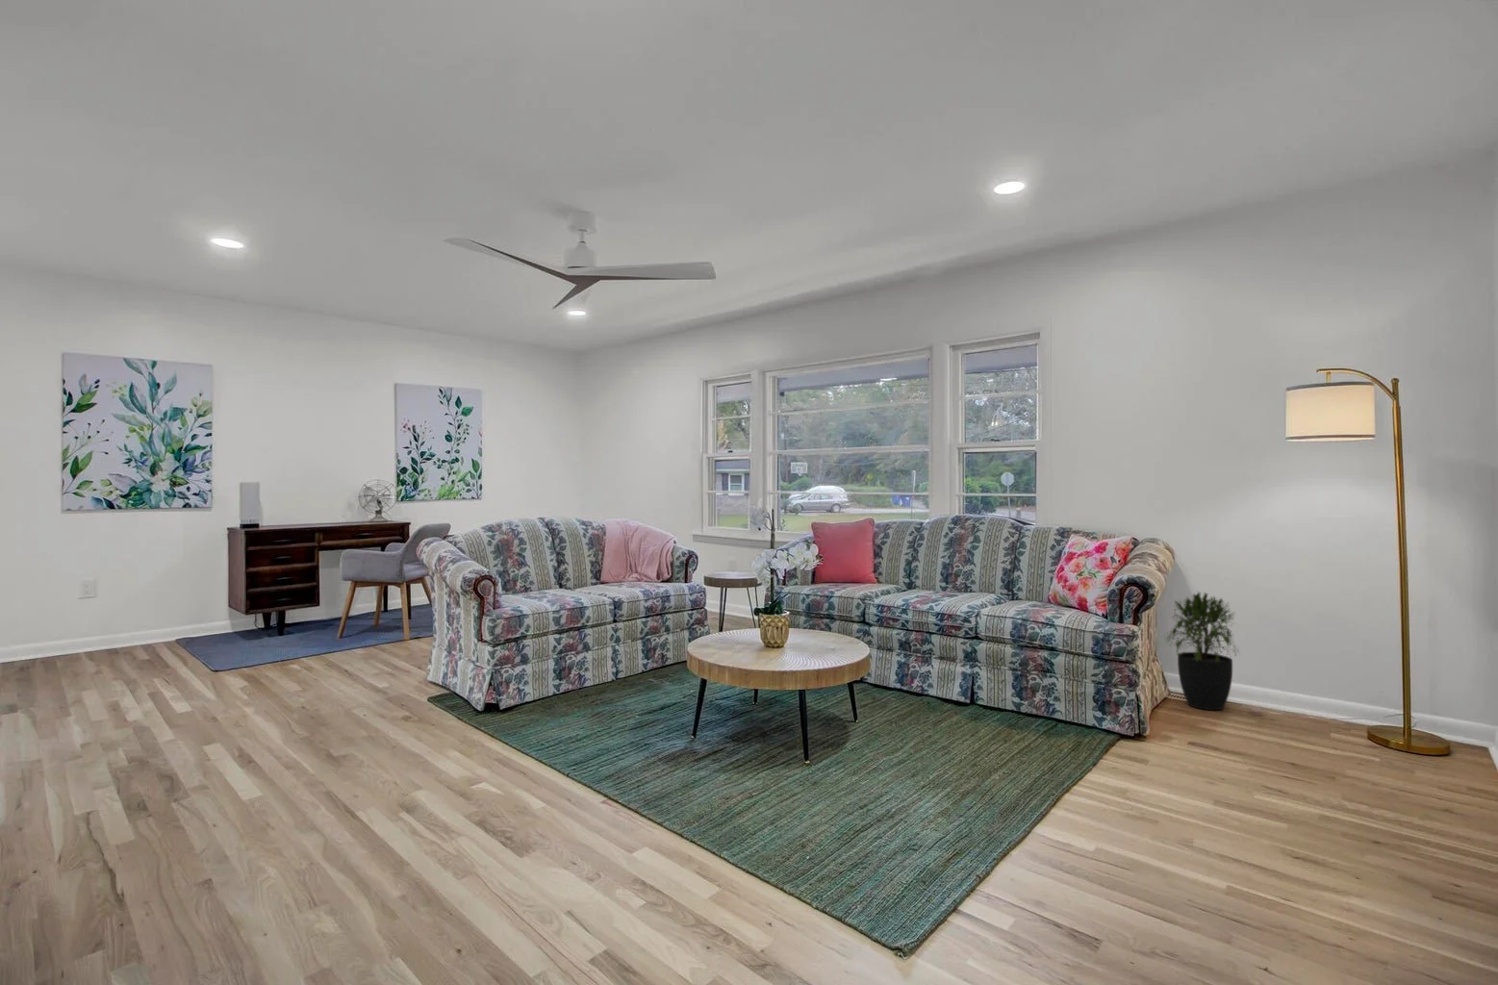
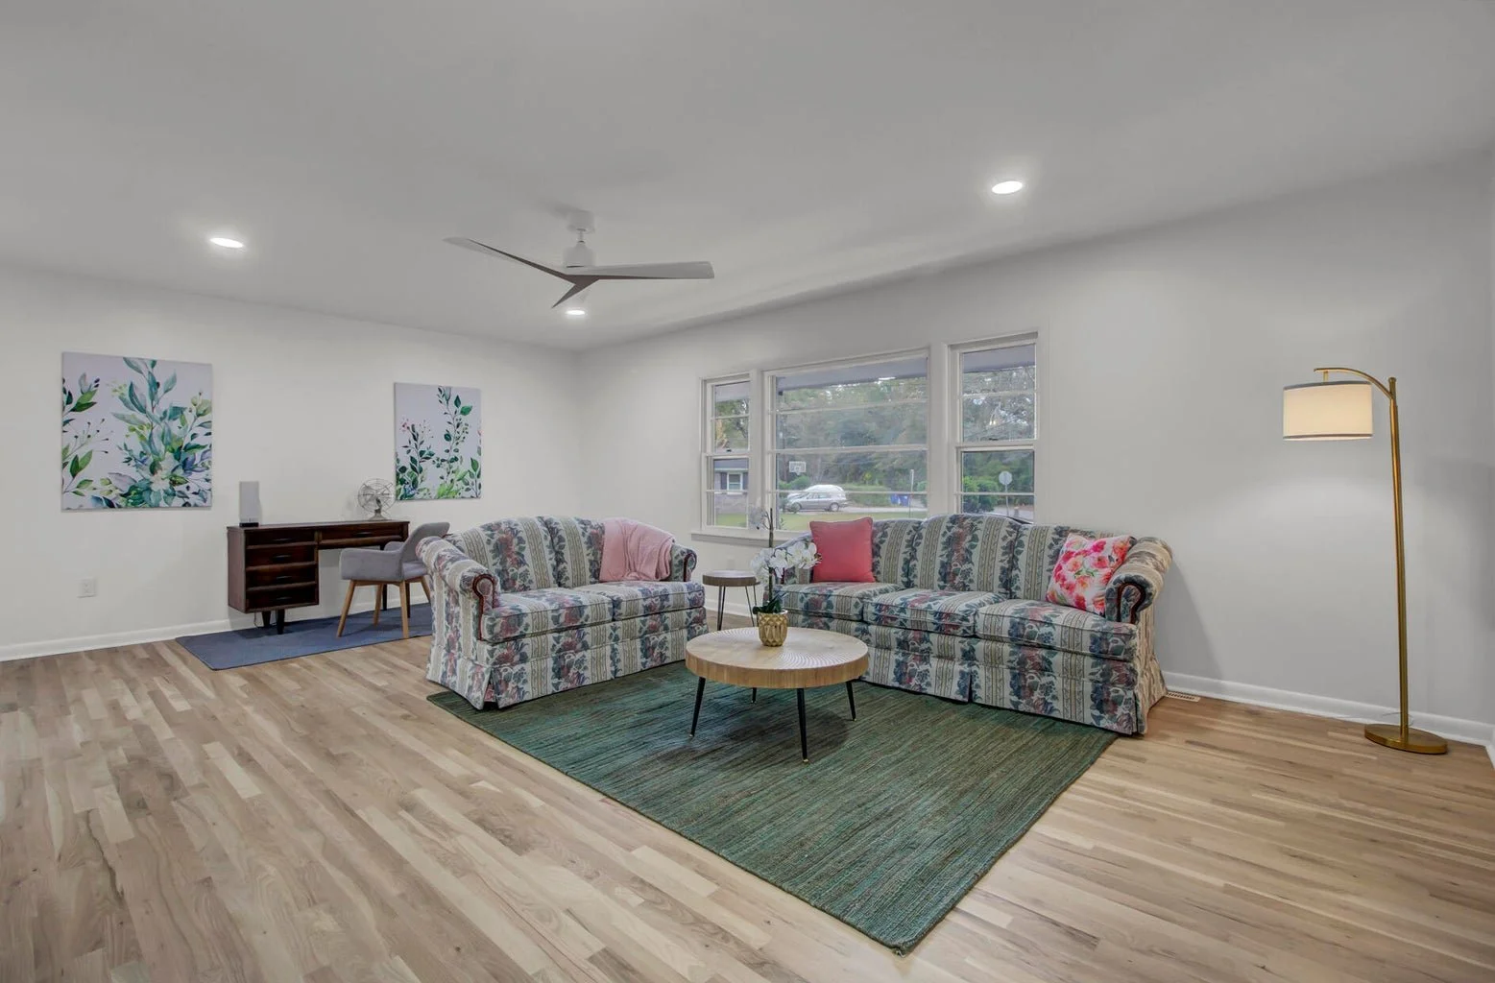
- potted plant (1200, 646)
